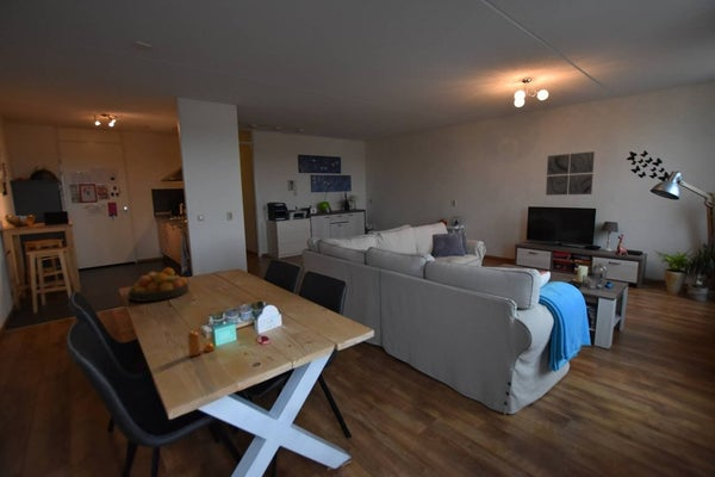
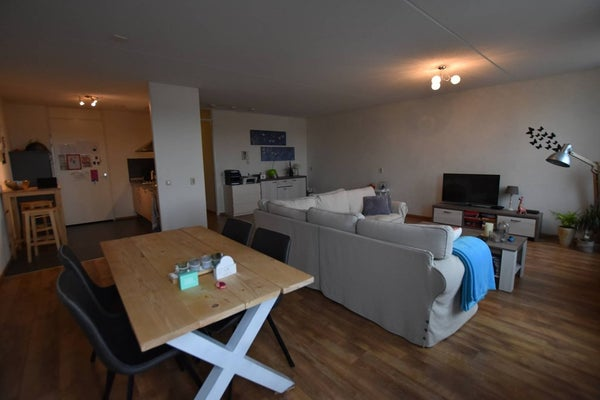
- wall art (567, 173)
- fruit bowl (158, 281)
- pepper shaker (198, 340)
